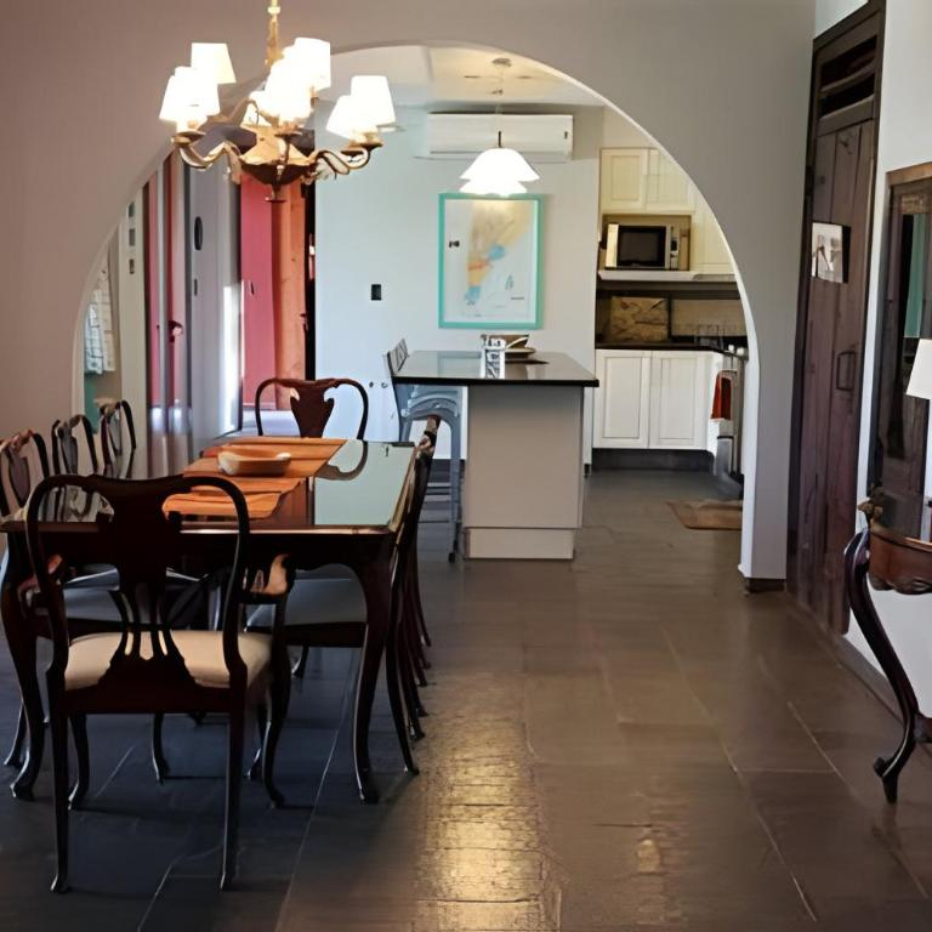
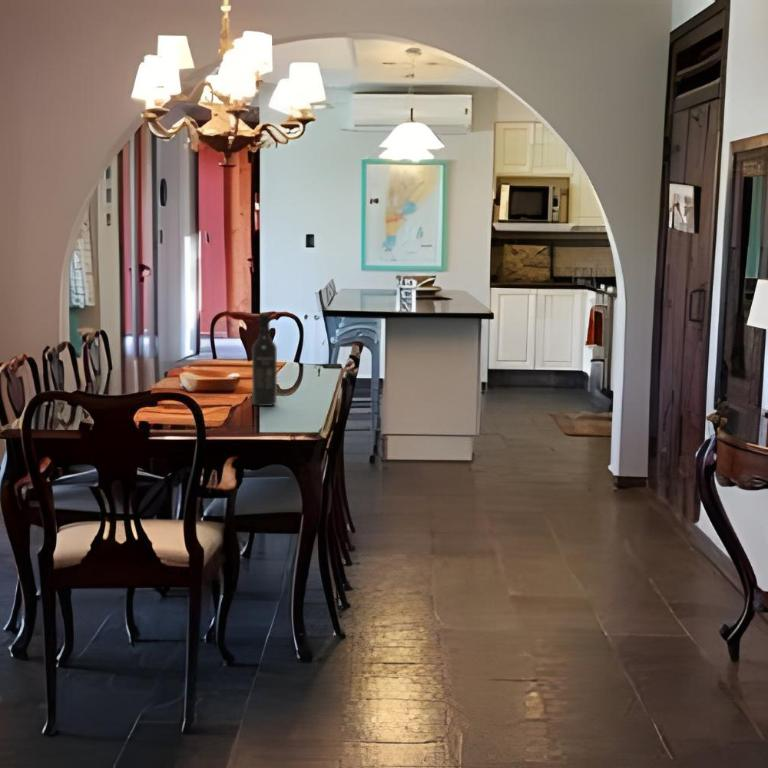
+ wine bottle (264, 359)
